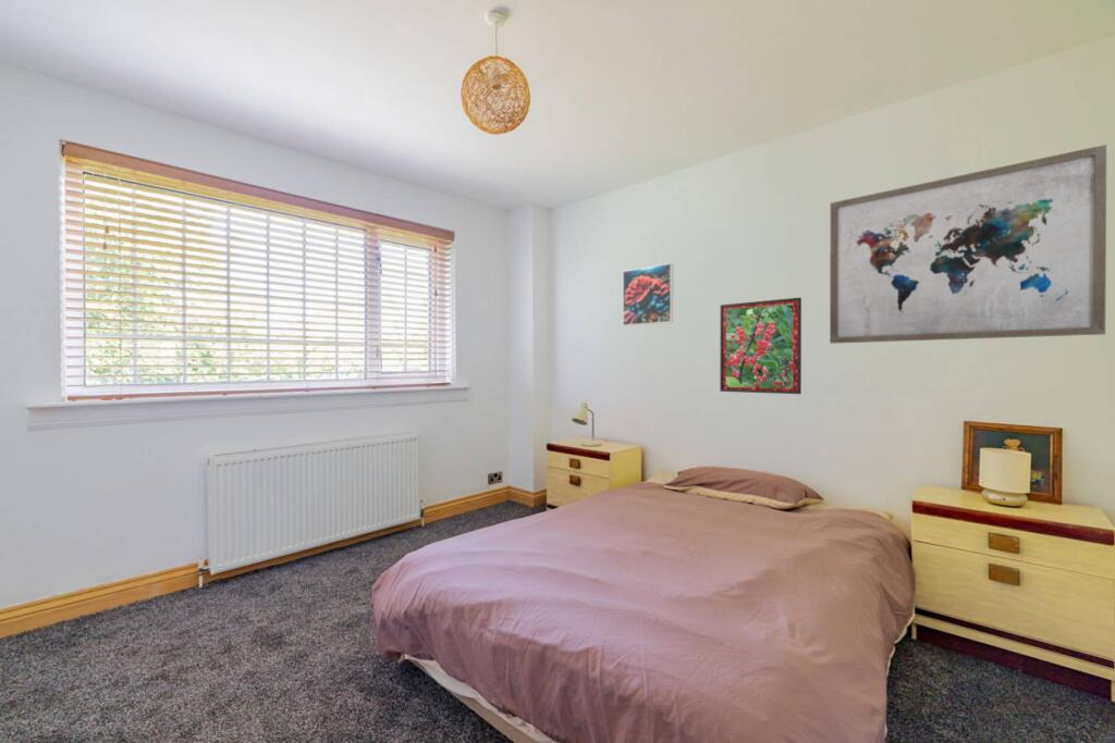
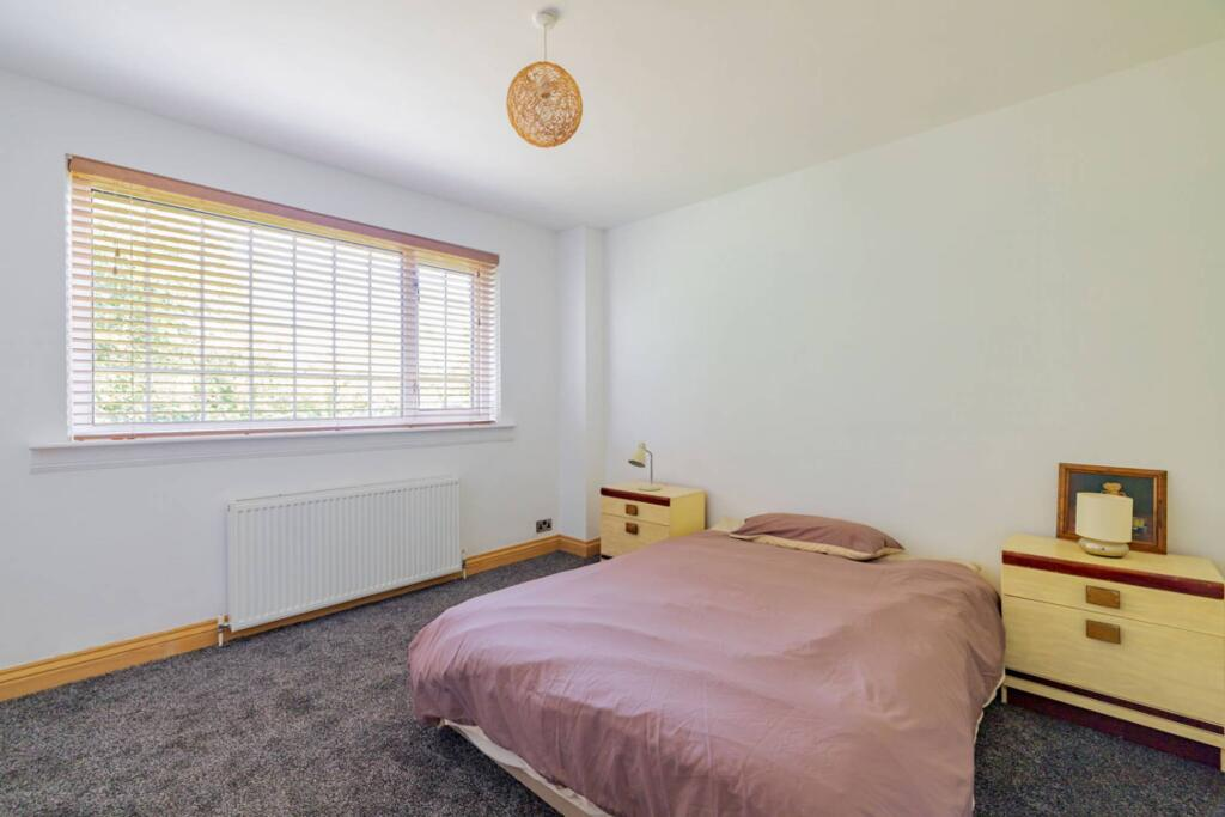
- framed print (647, 295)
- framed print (758, 347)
- wall art (947, 259)
